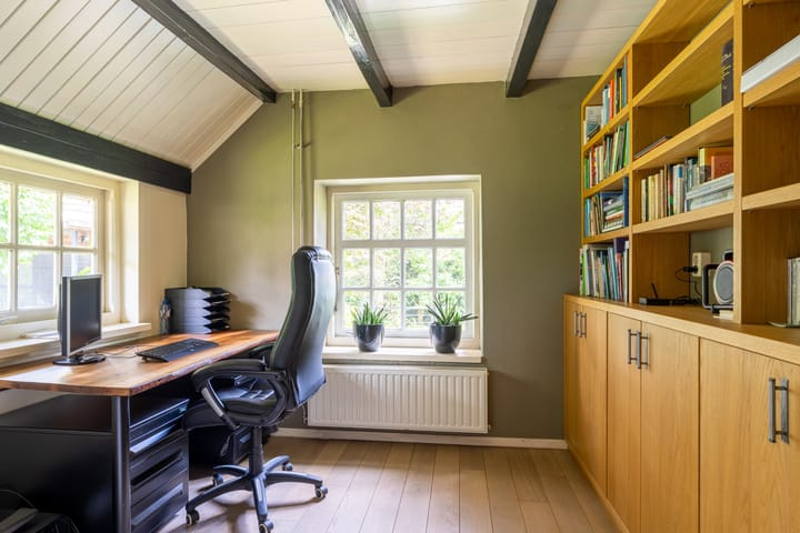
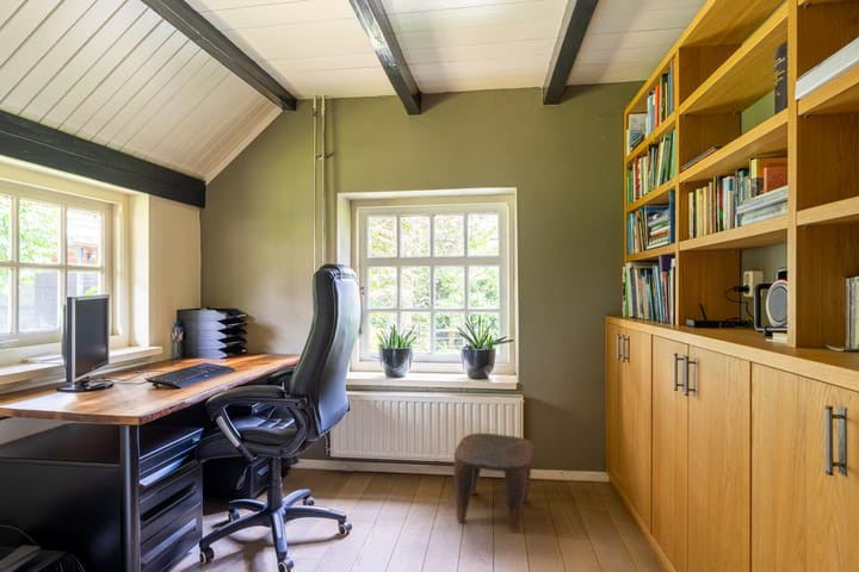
+ stool (494, 470)
